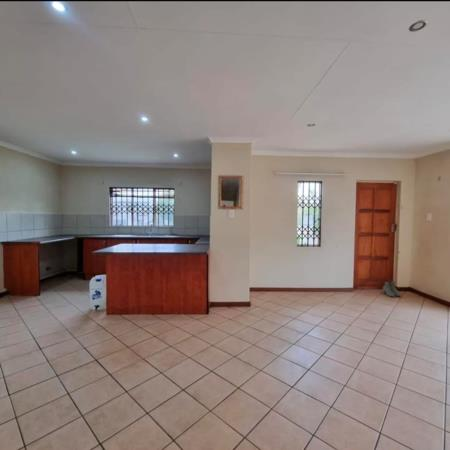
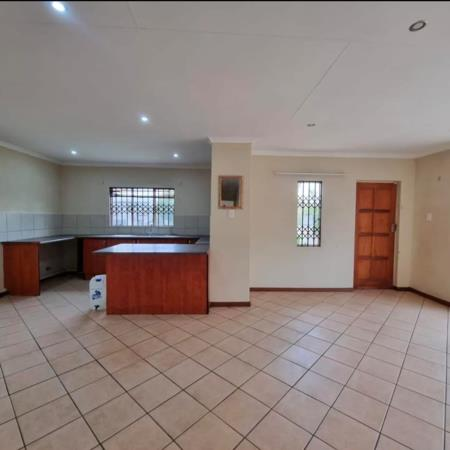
- boots (391, 288)
